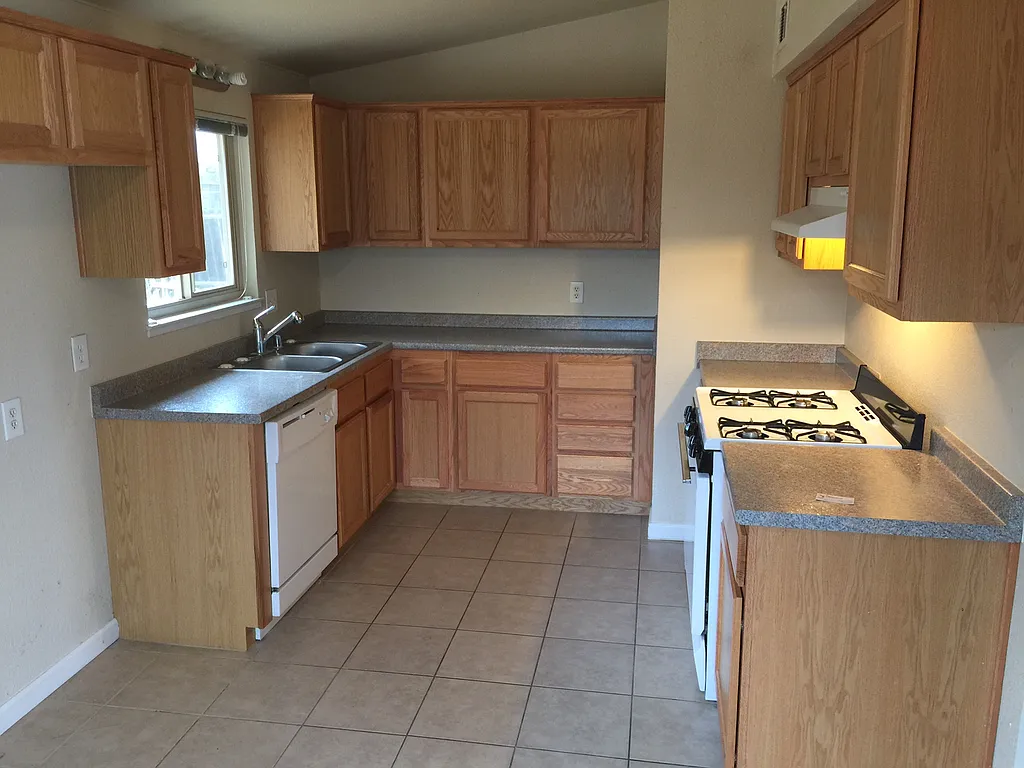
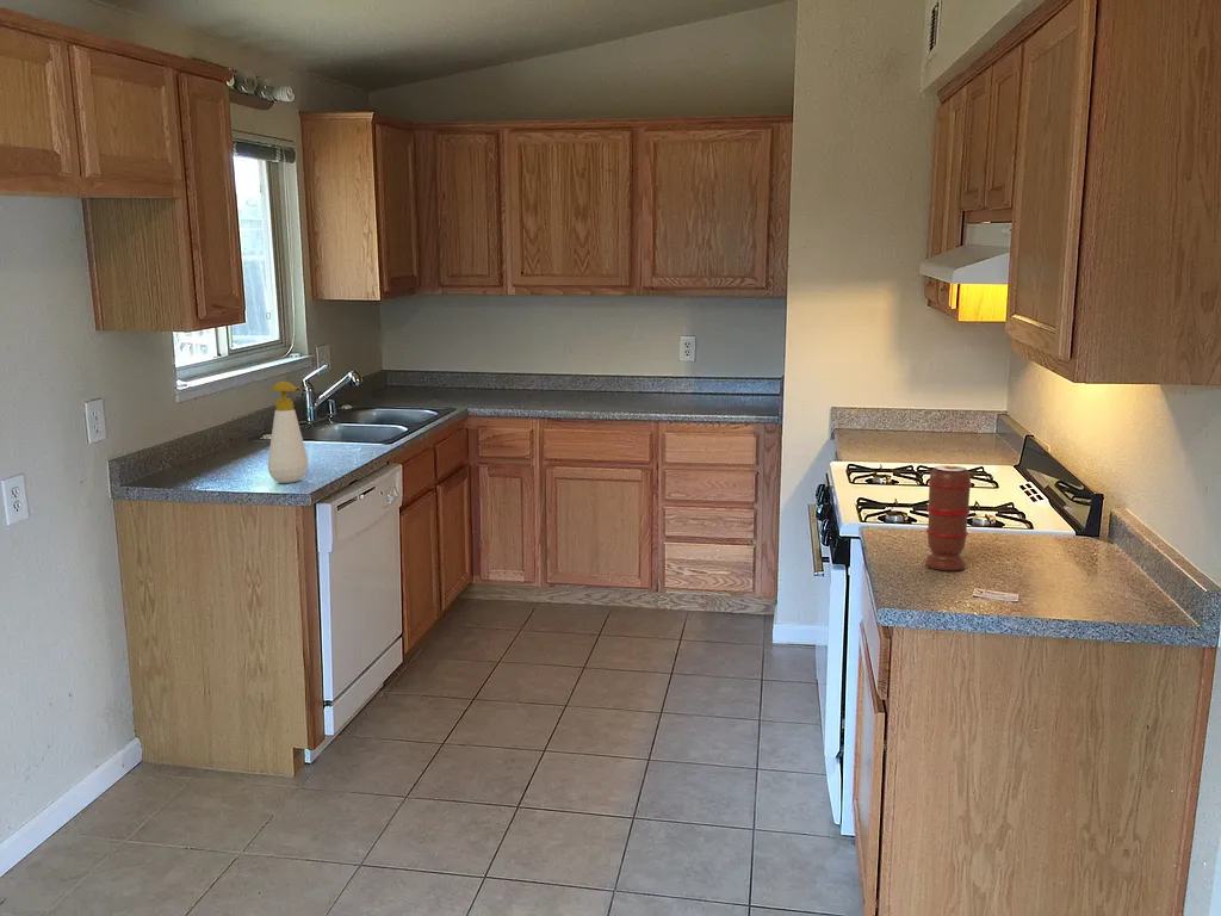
+ soap bottle (289, 432)
+ spice grinder (947, 515)
